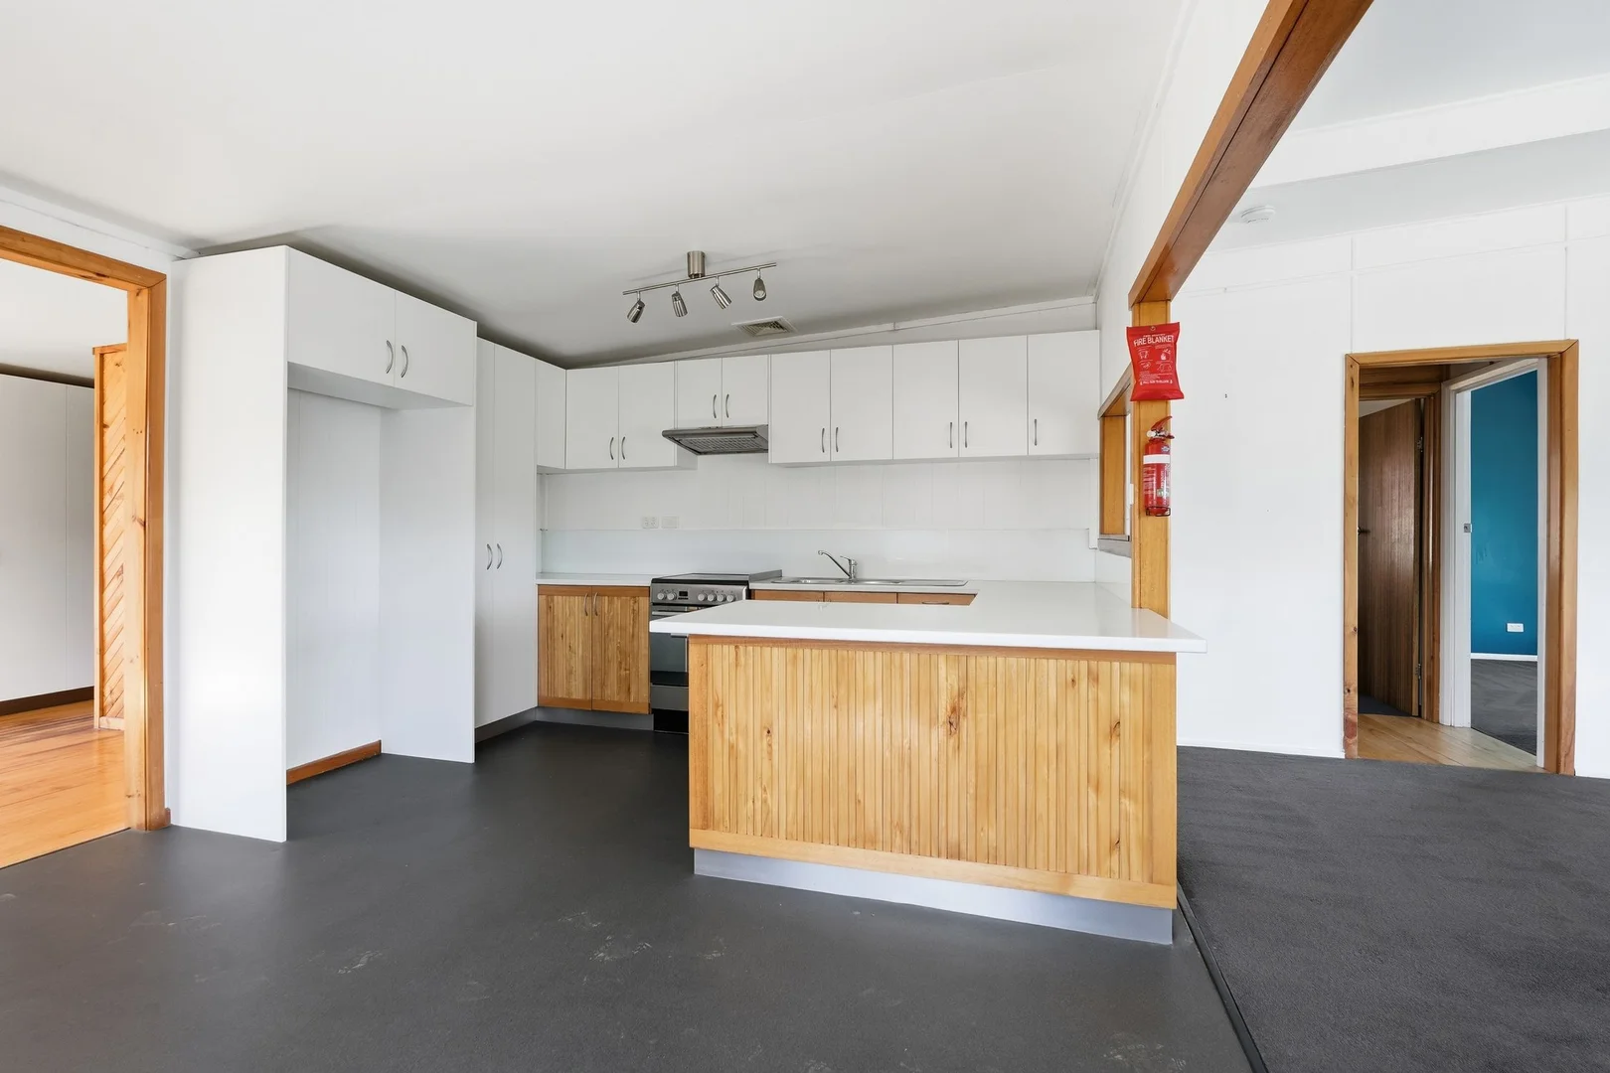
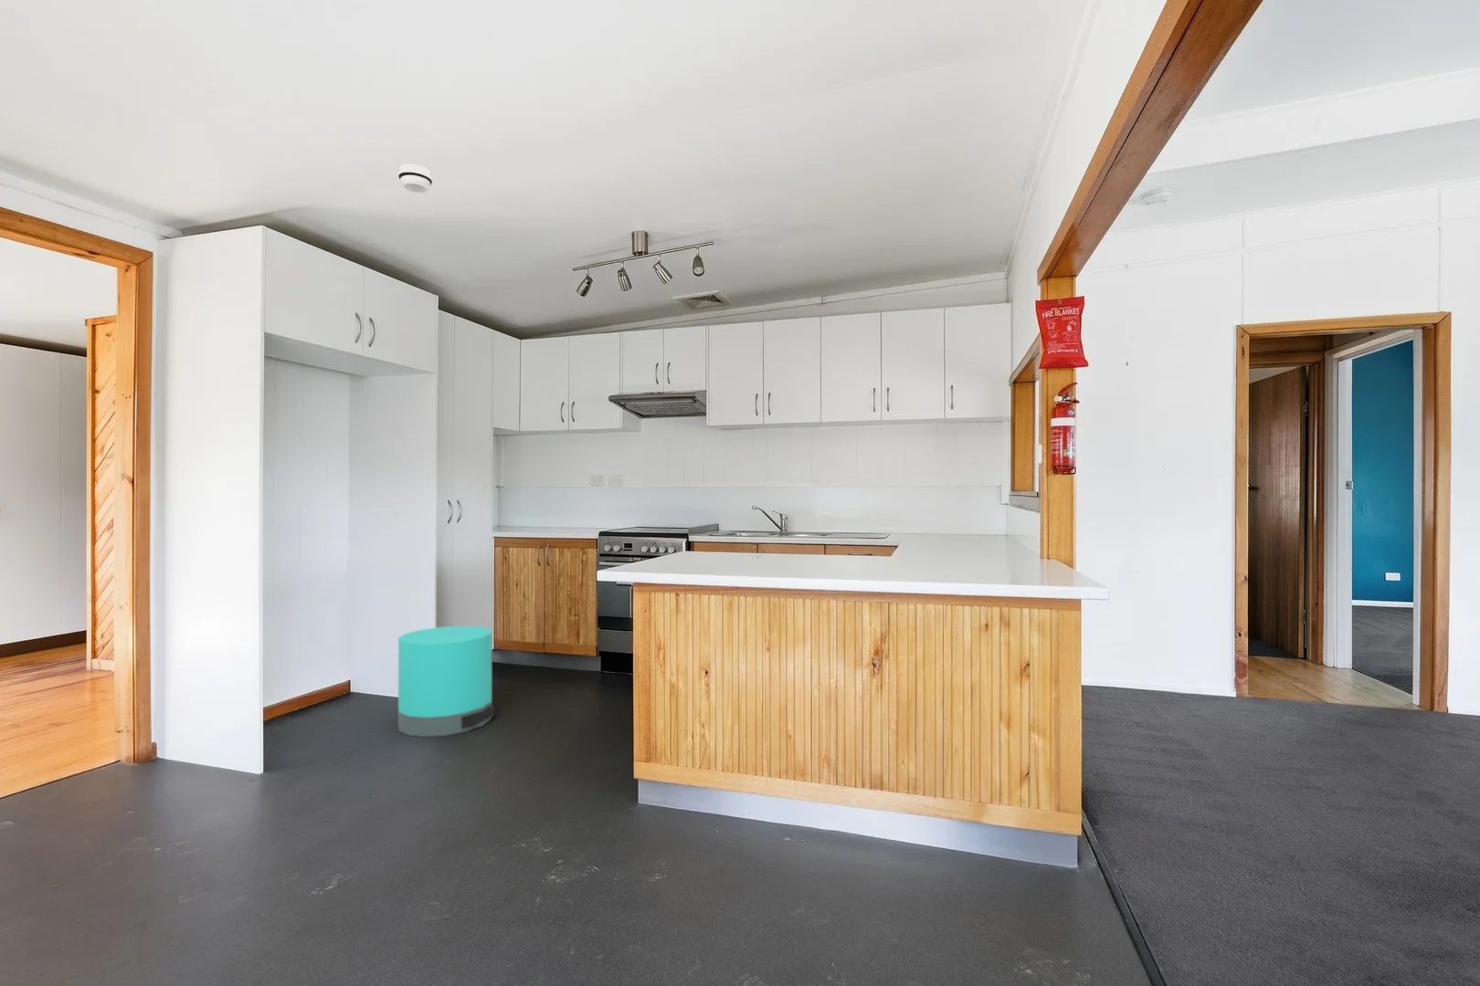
+ smoke detector (415, 179)
+ trash can (447, 678)
